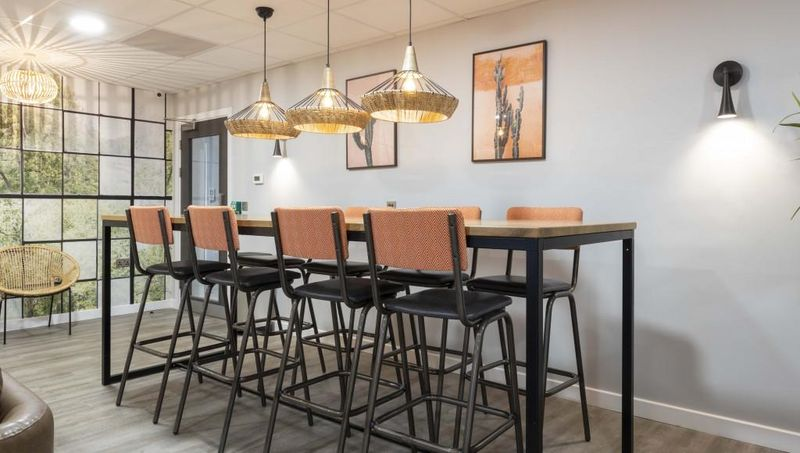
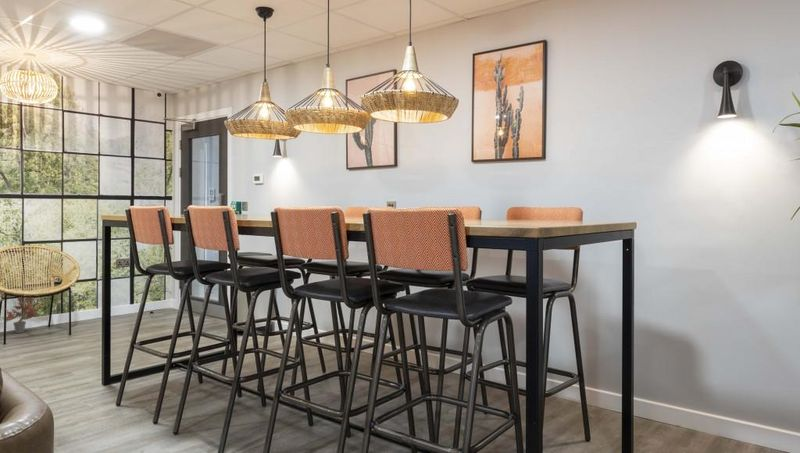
+ potted plant (21, 309)
